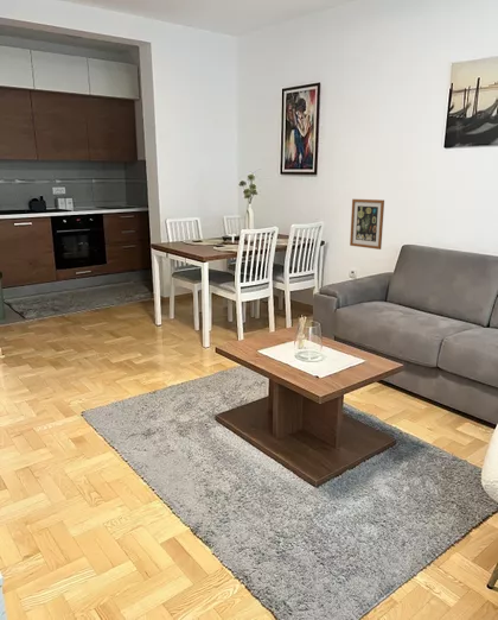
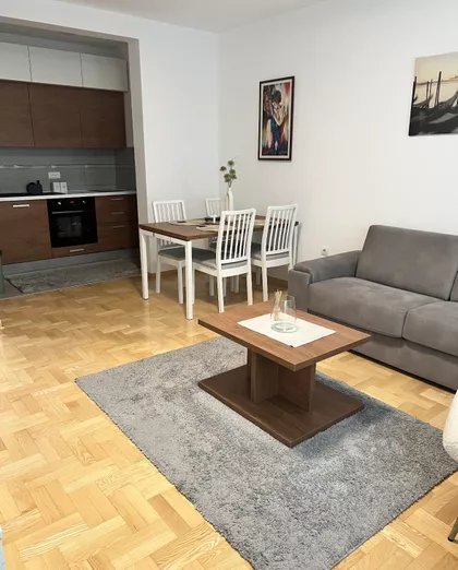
- wall art (366, 223)
